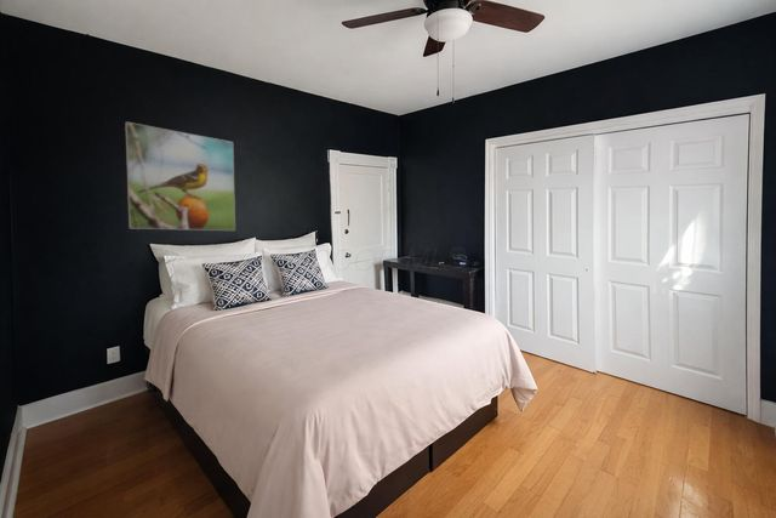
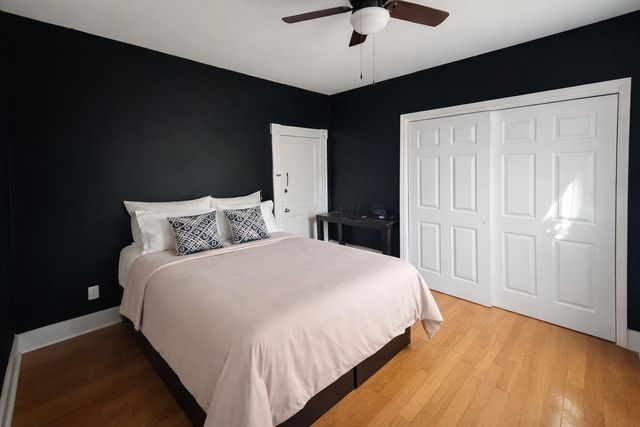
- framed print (184, 181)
